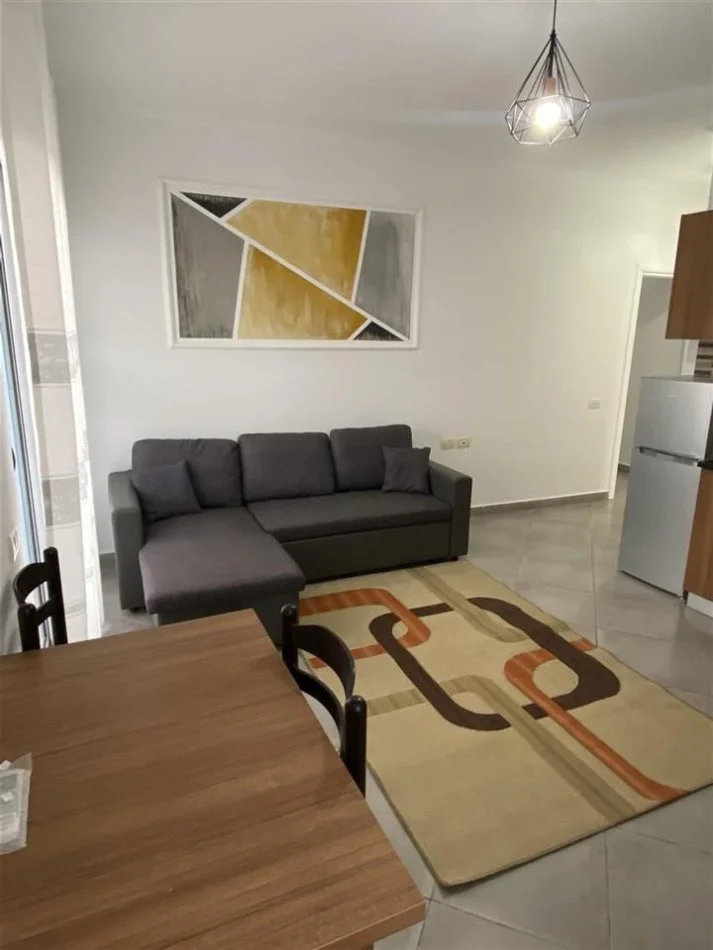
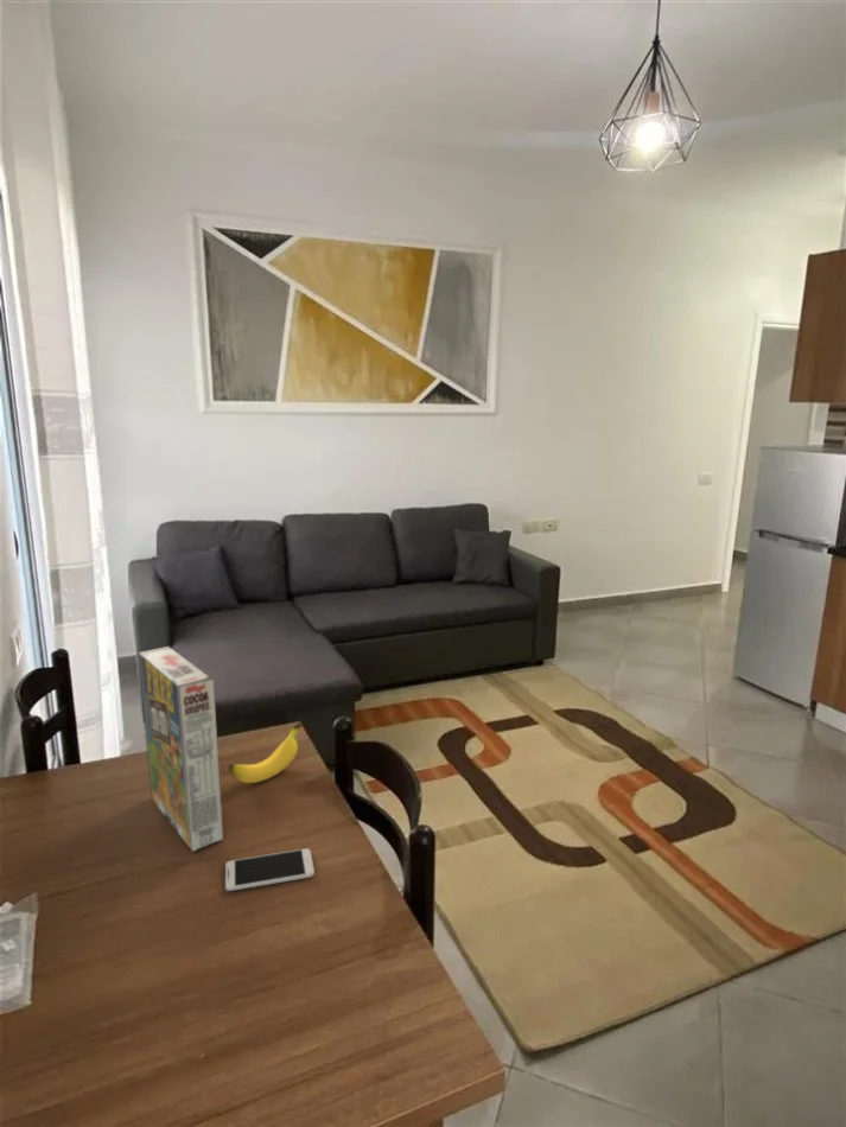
+ cereal box (179, 743)
+ smartphone (269, 868)
+ banana (268, 757)
